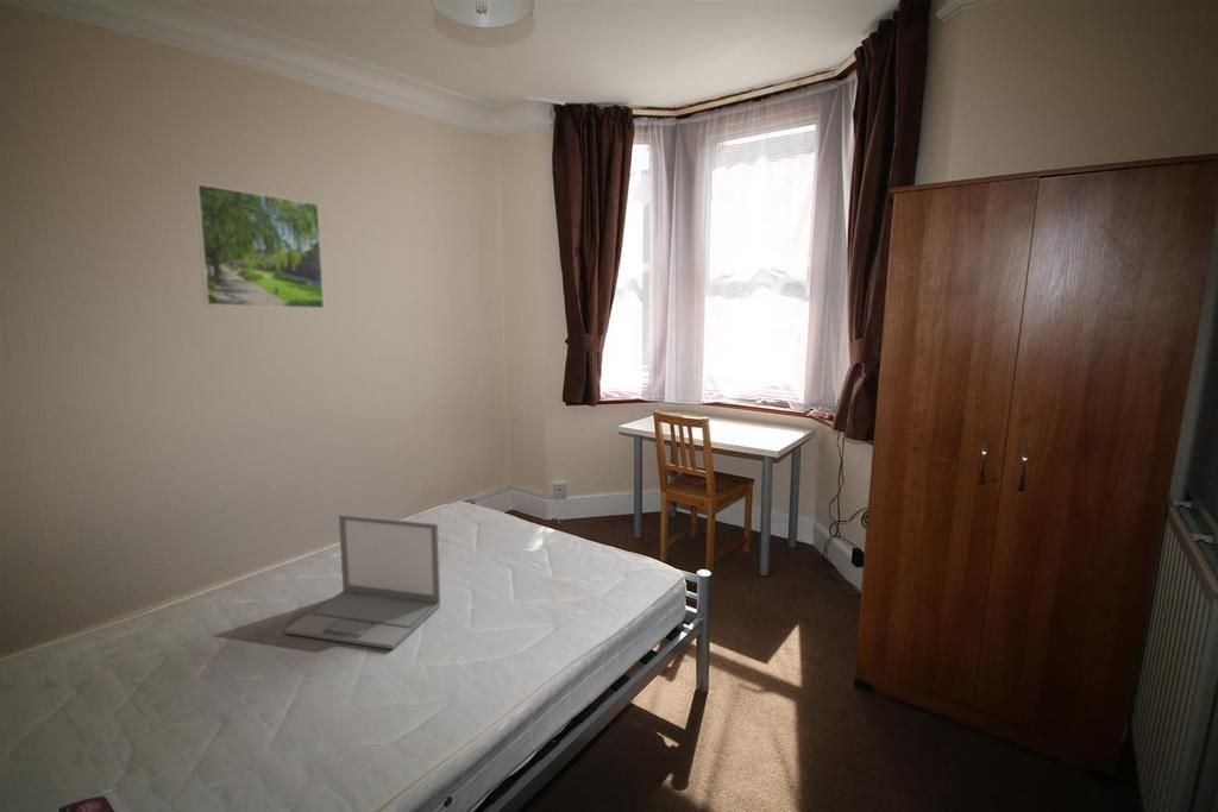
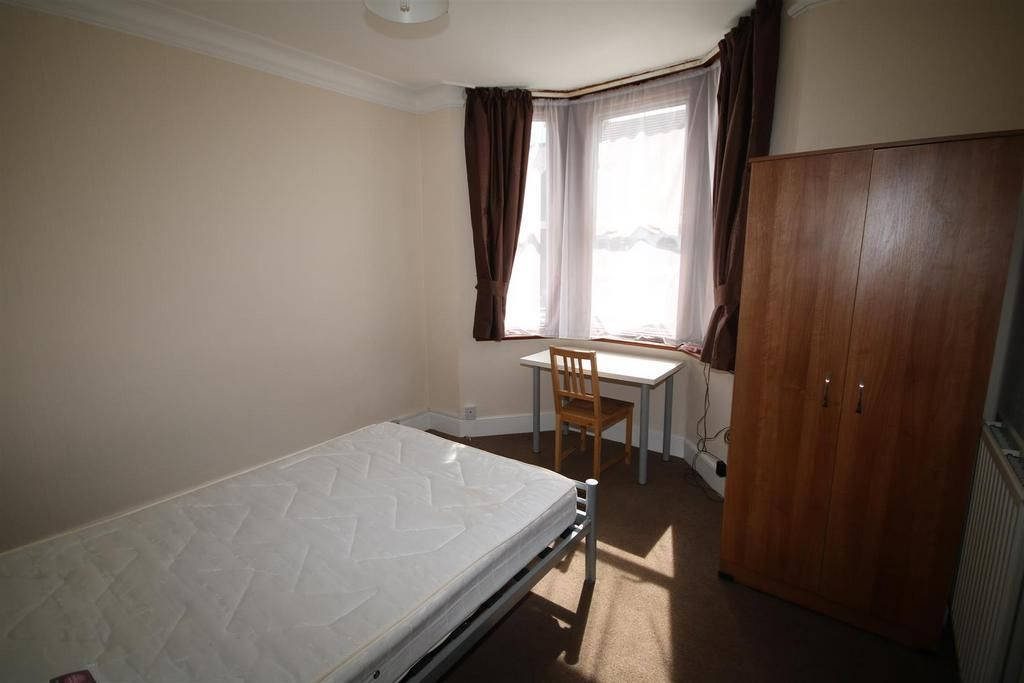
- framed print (264, 251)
- laptop (364, 575)
